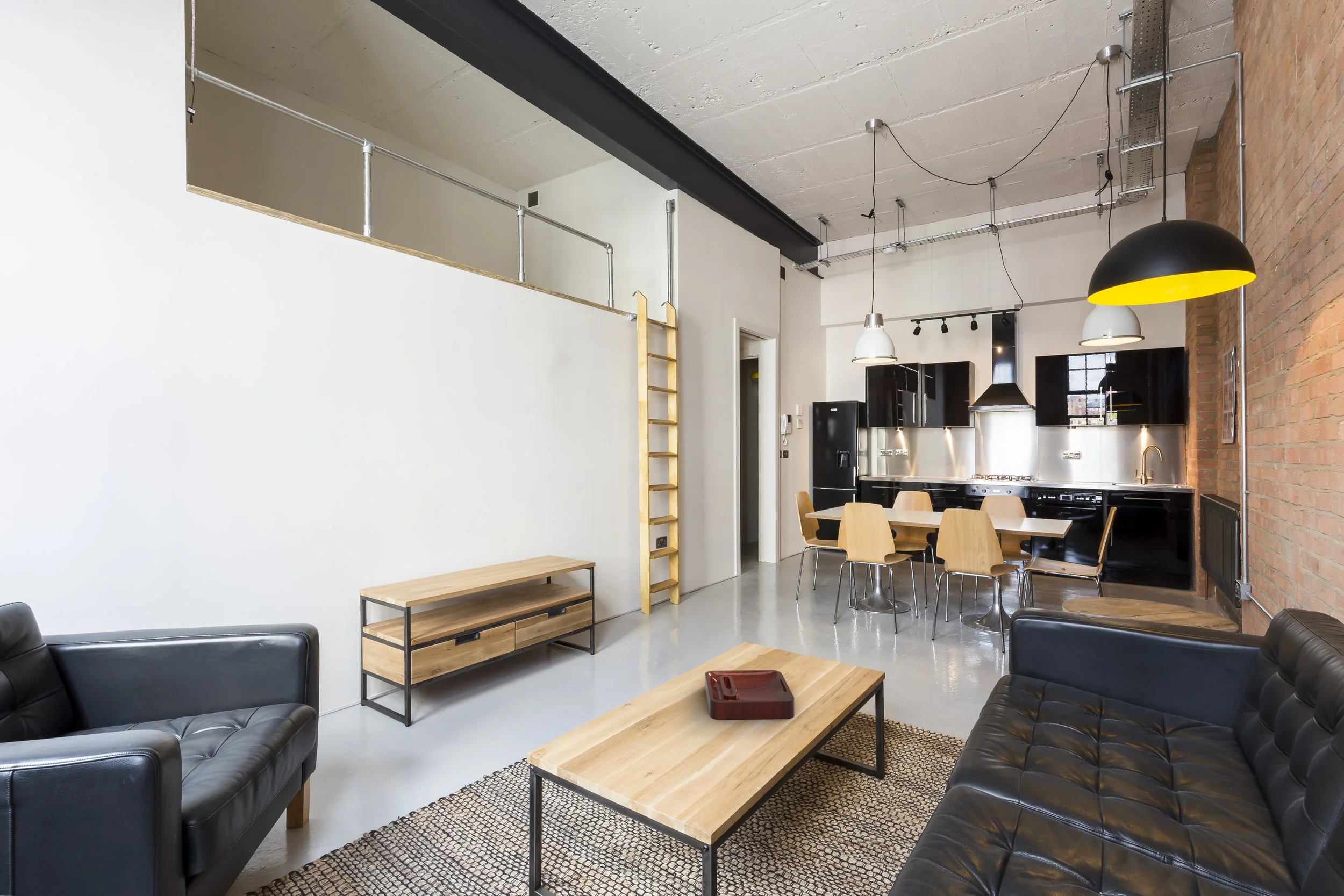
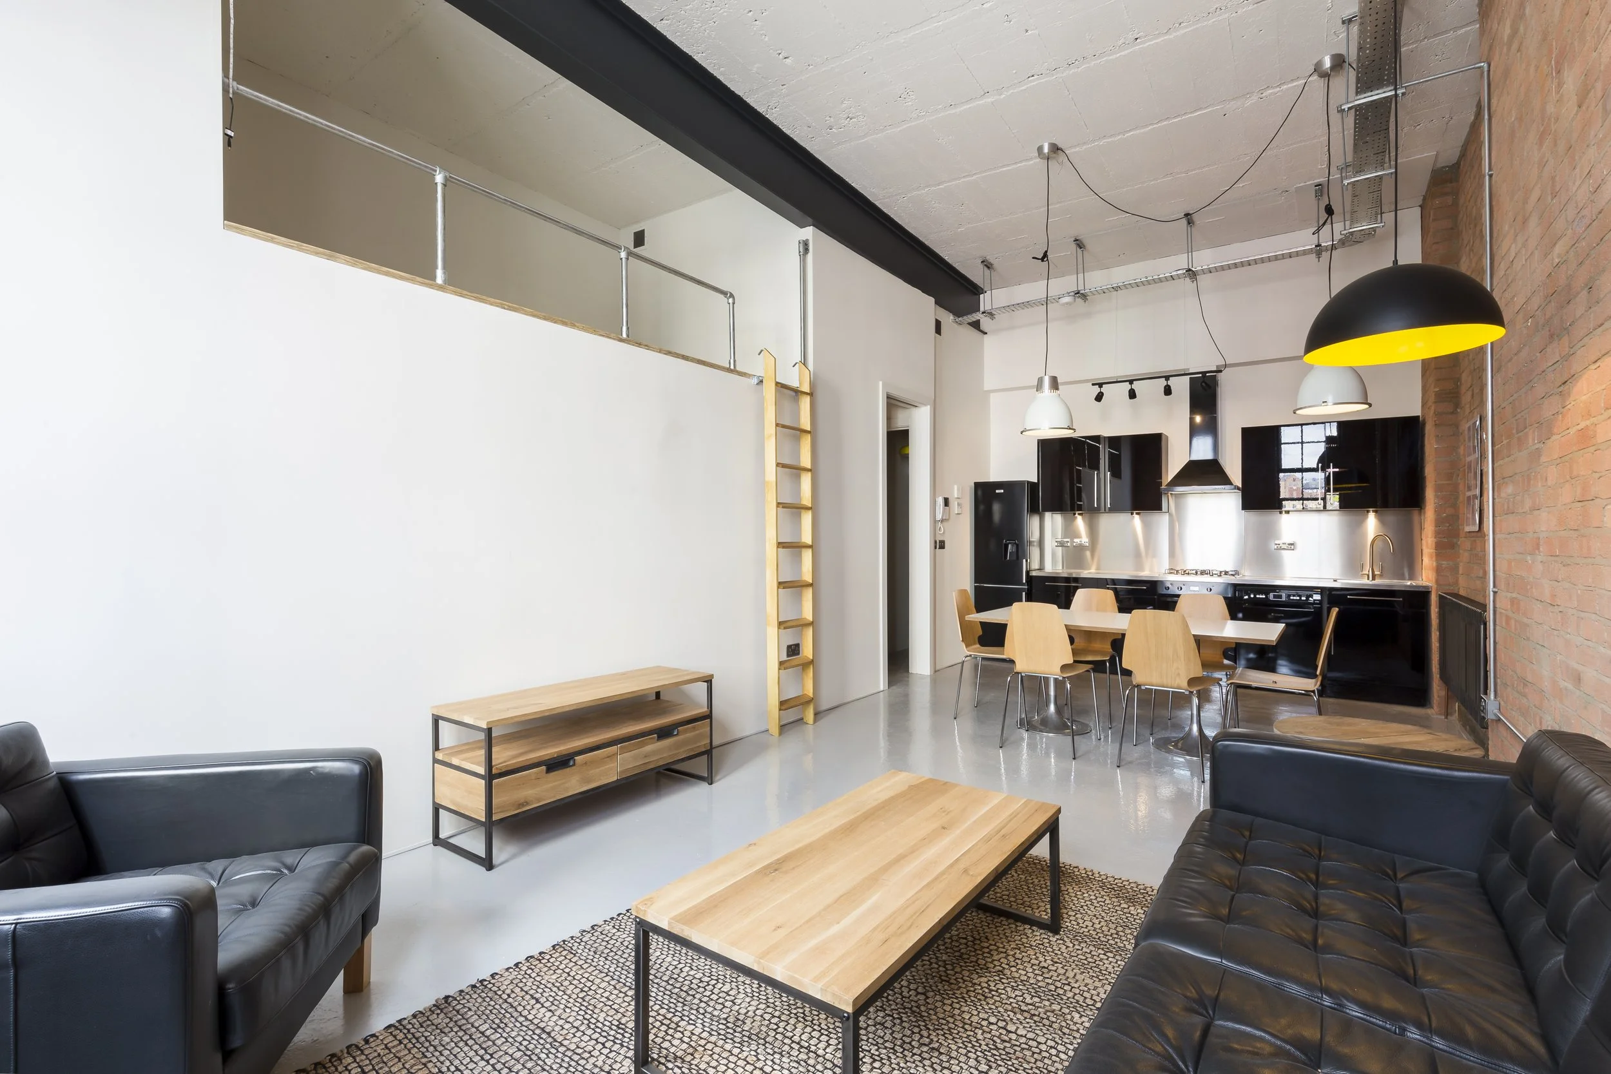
- decorative tray (747, 693)
